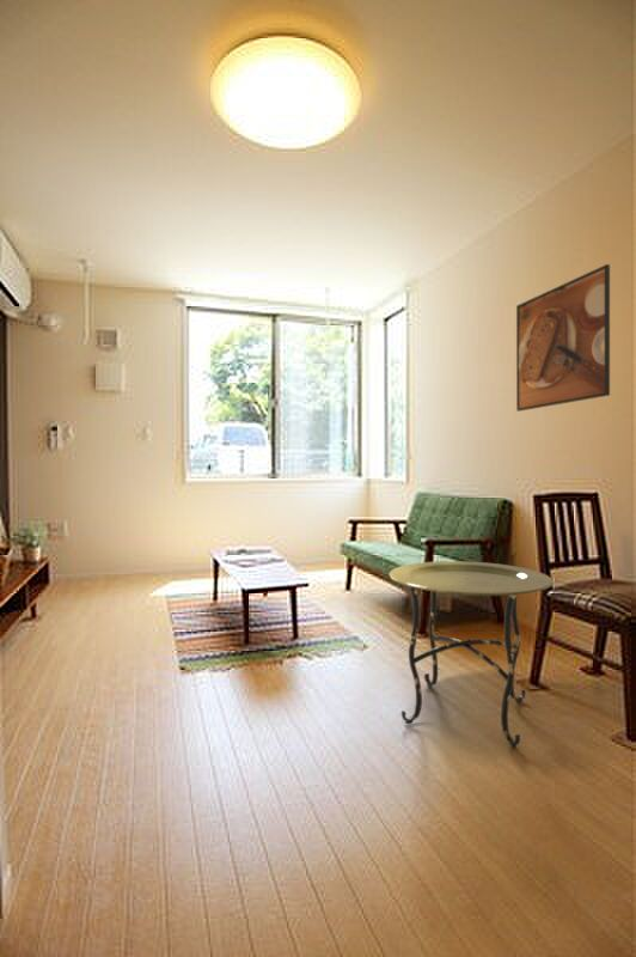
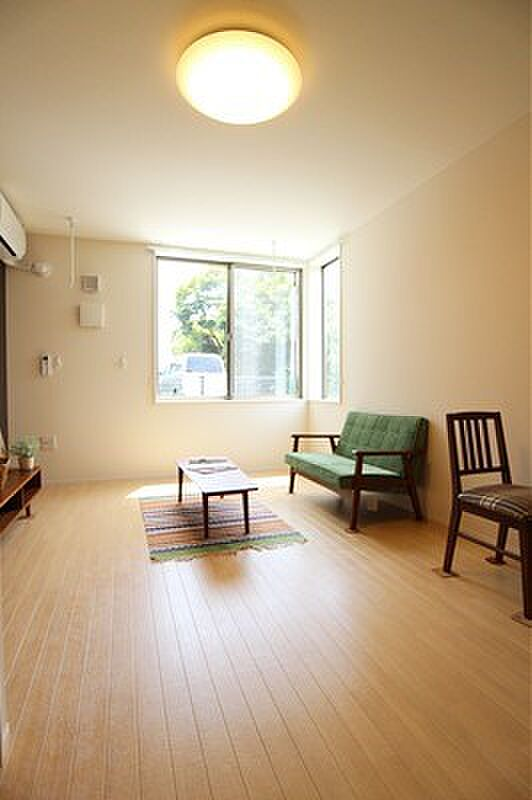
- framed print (557, 346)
- side table (467, 644)
